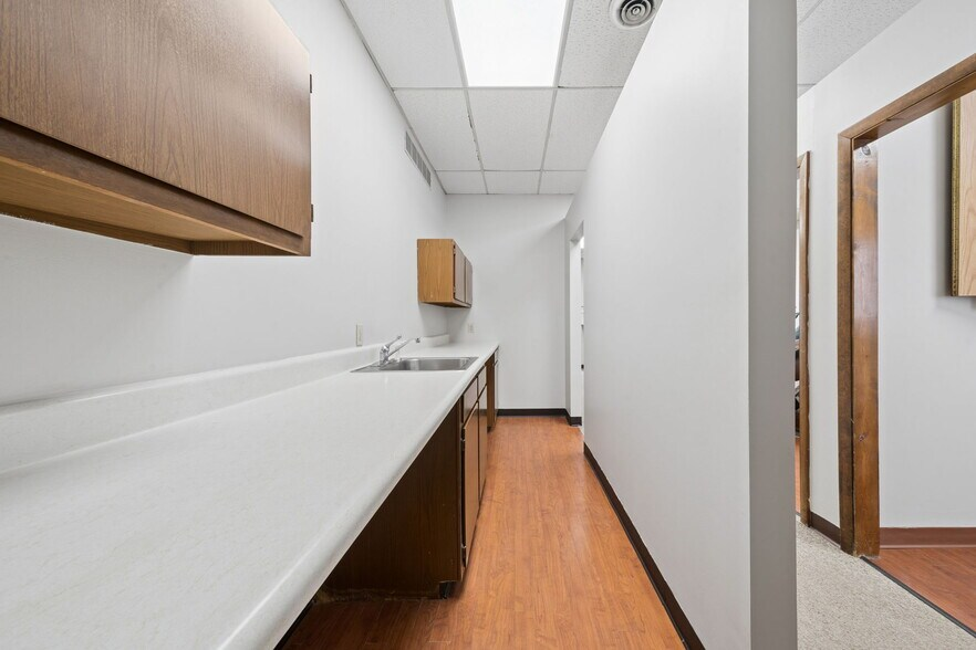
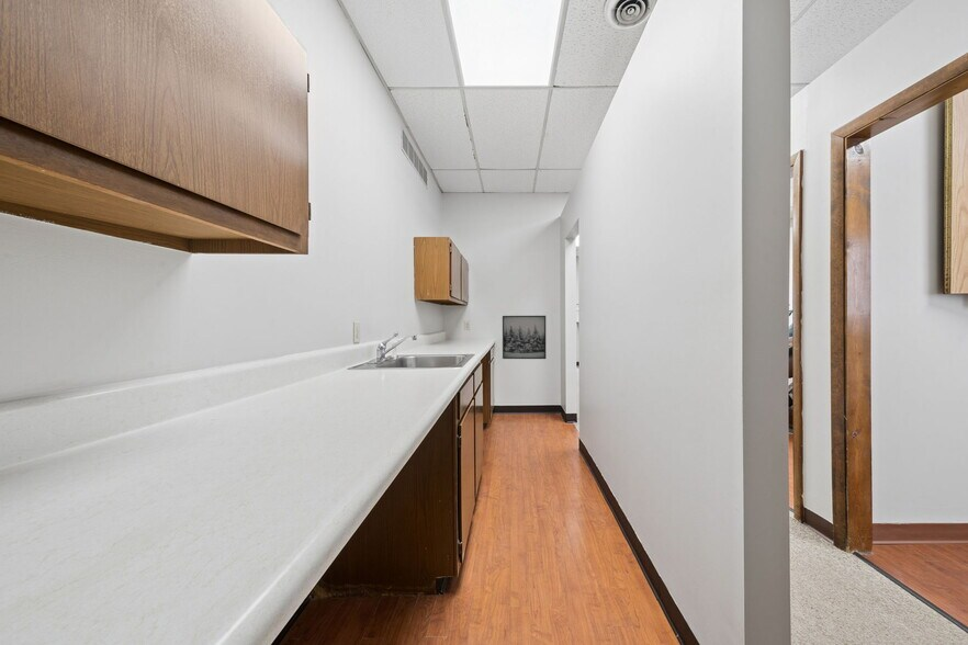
+ wall art (524, 337)
